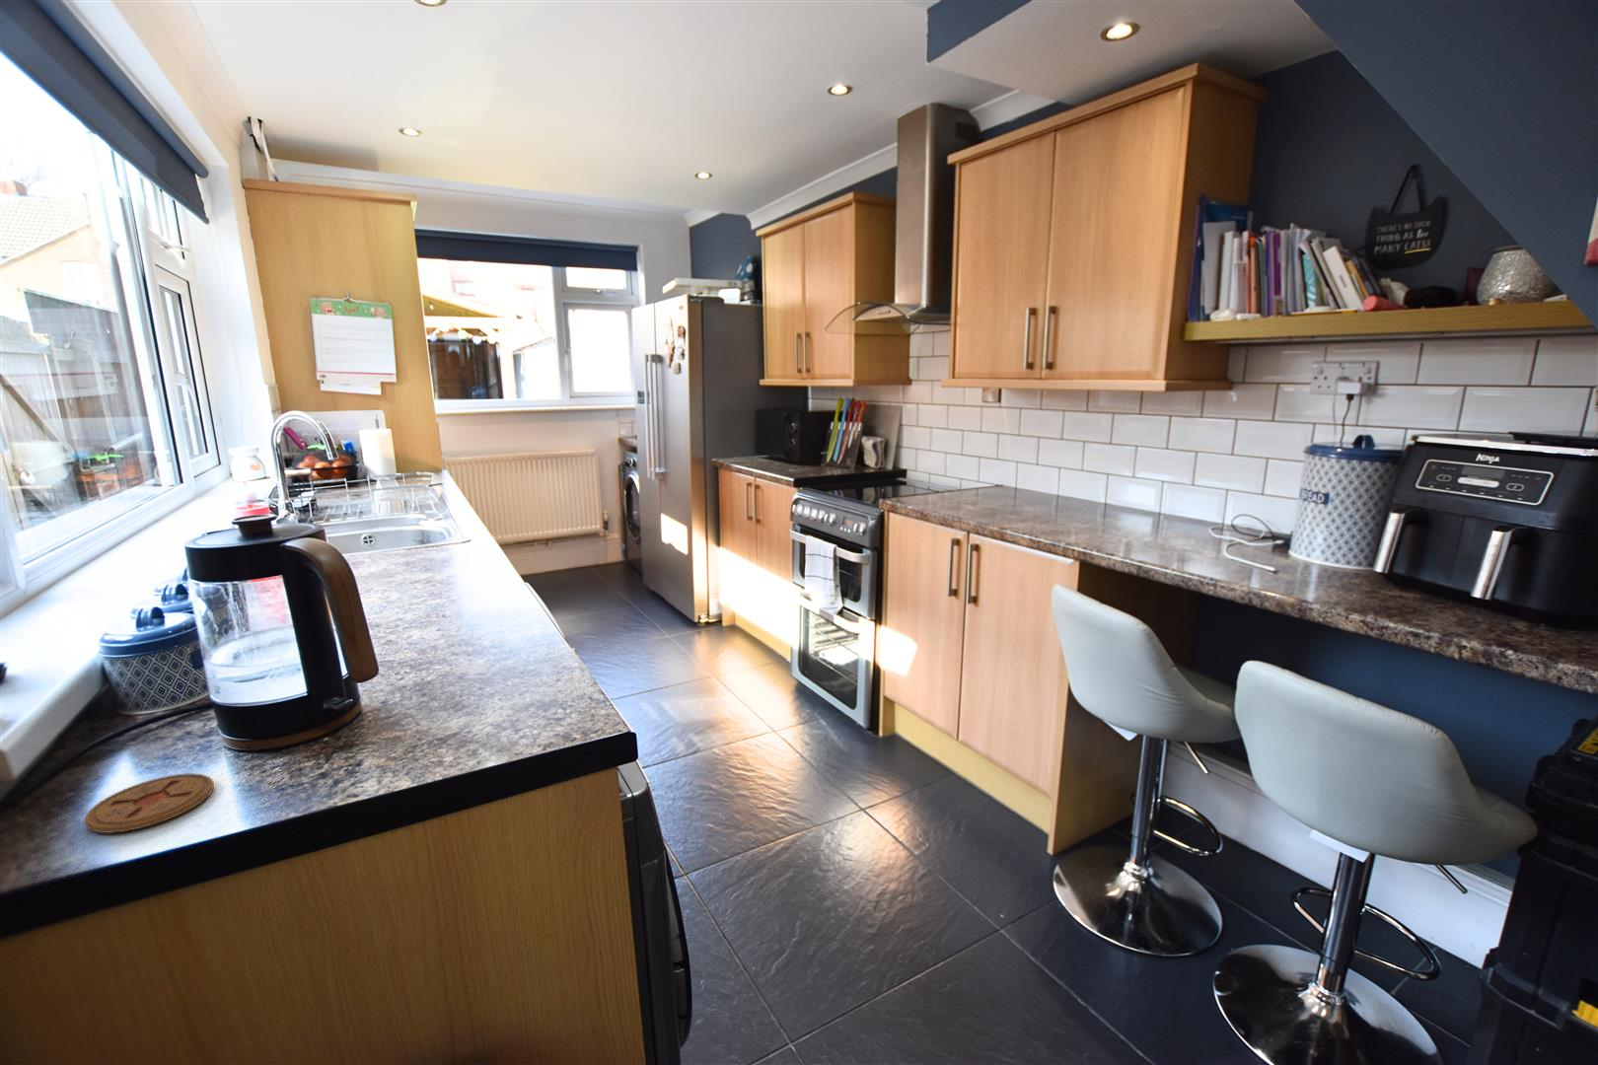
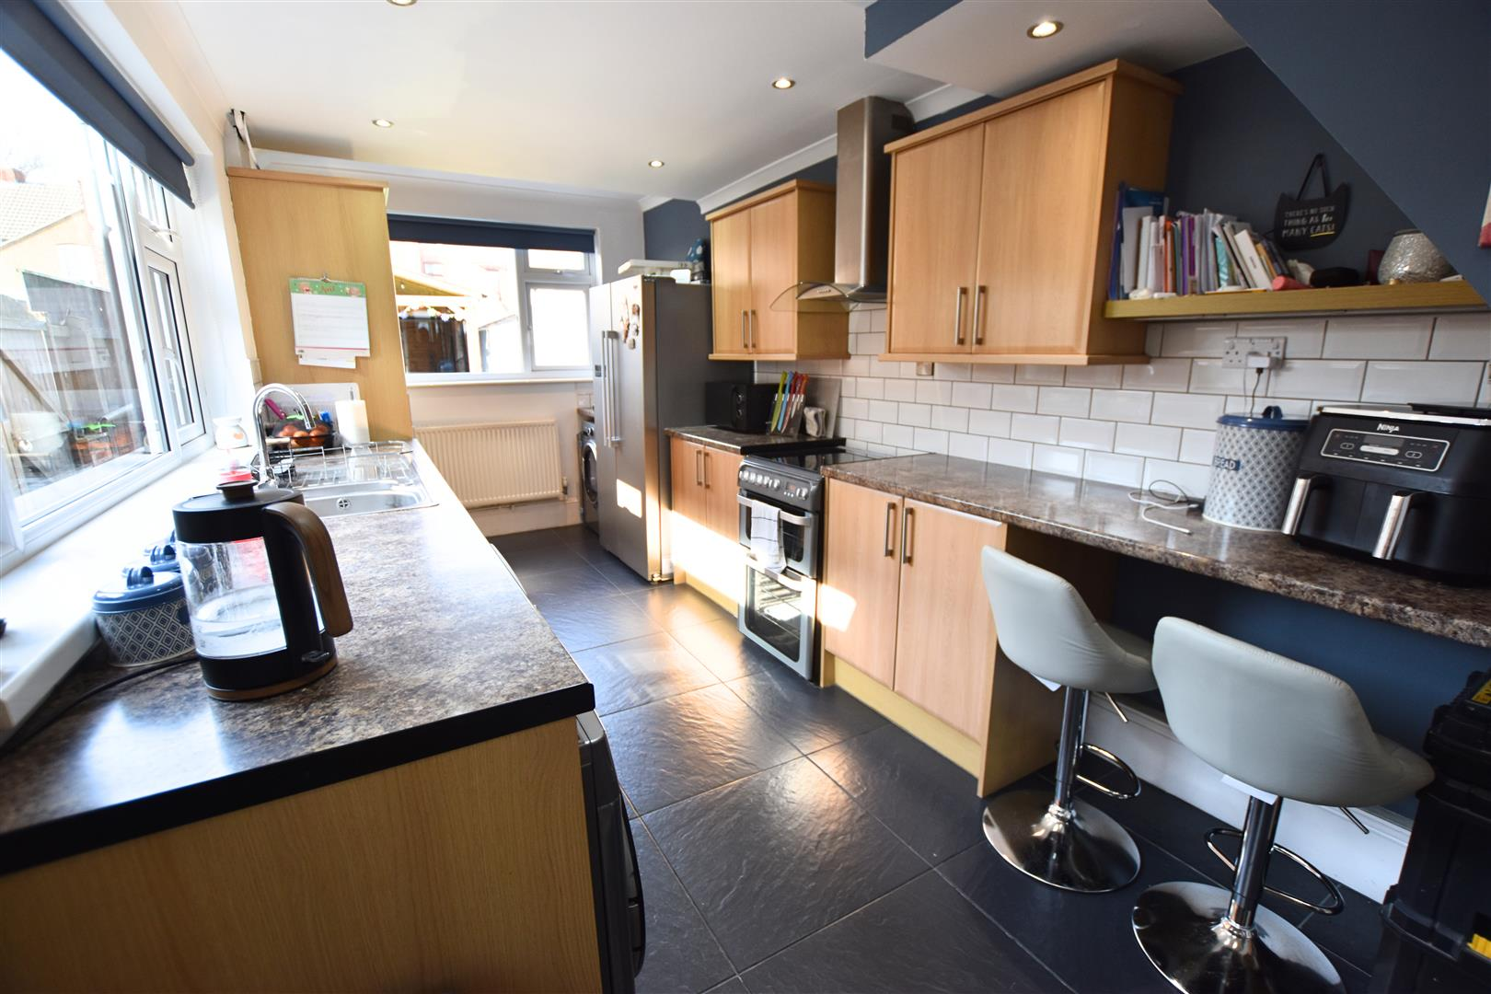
- coaster (152, 801)
